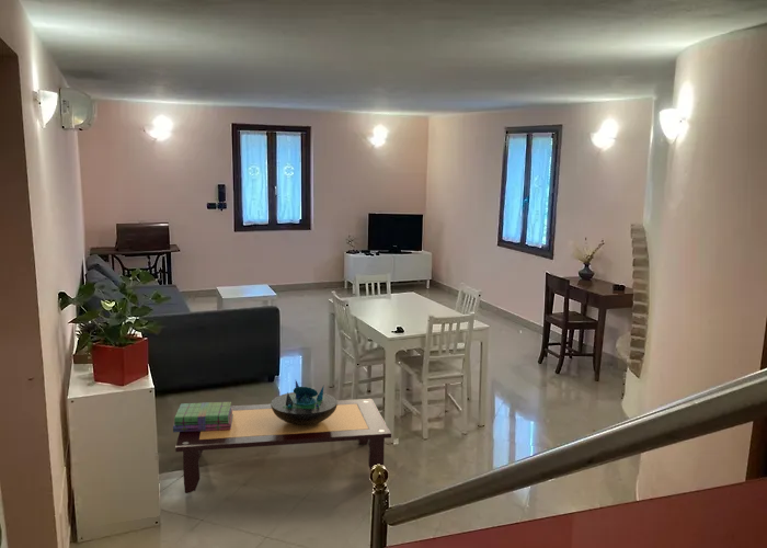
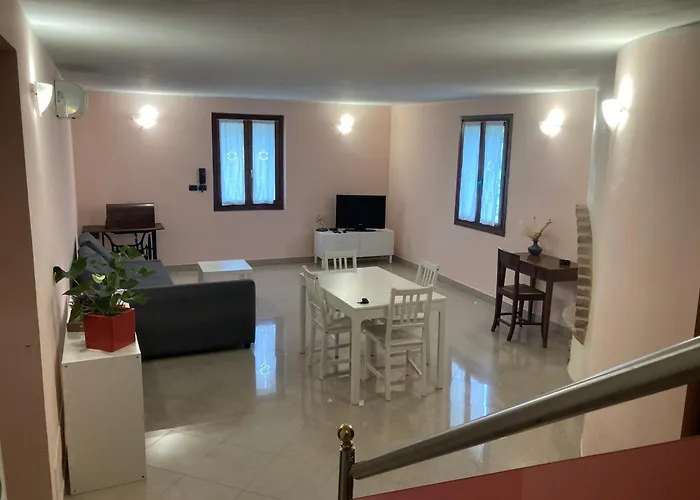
- stack of books (204, 415)
- decorative bowl (304, 401)
- coffee table (284, 443)
